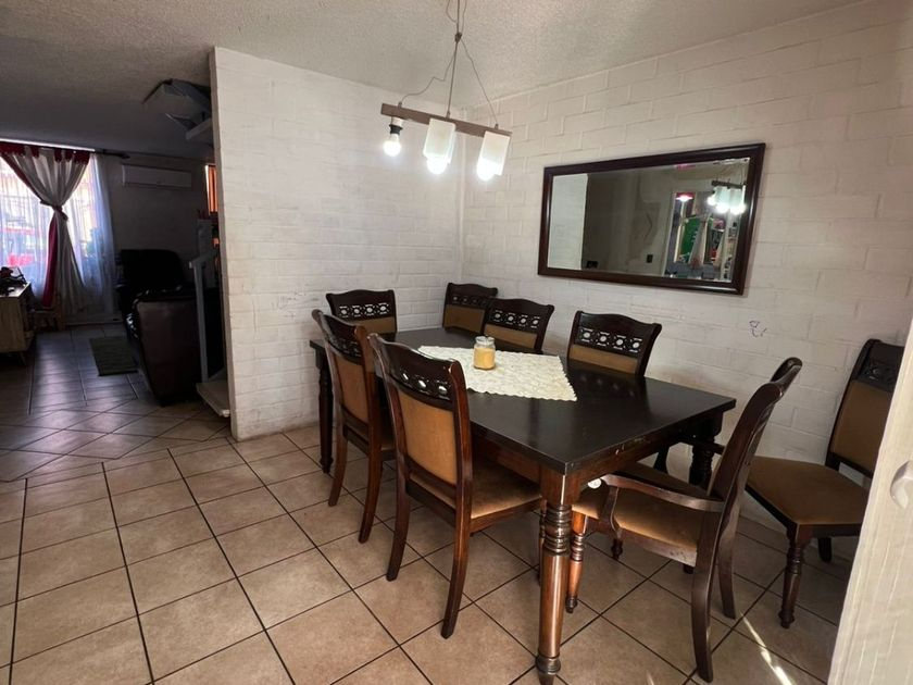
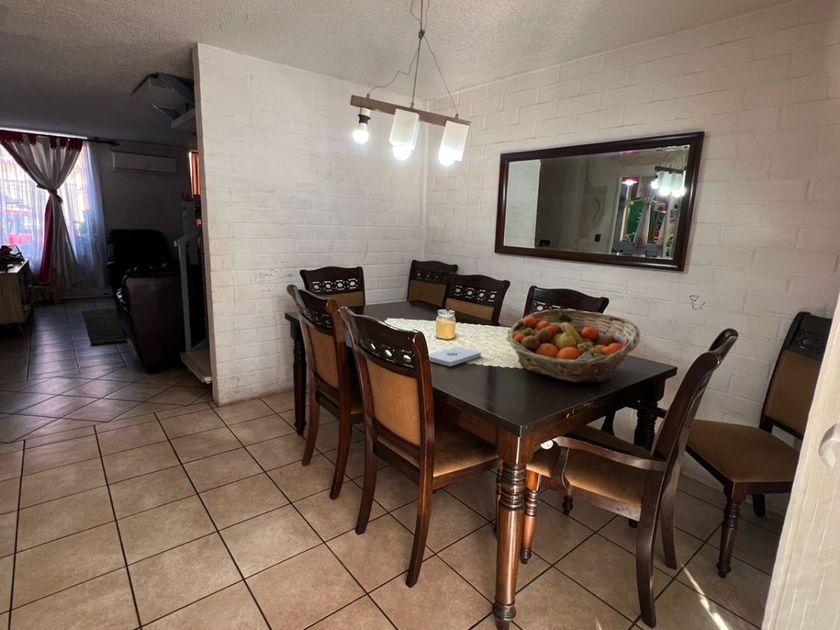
+ notepad (453, 356)
+ fruit basket (568, 342)
